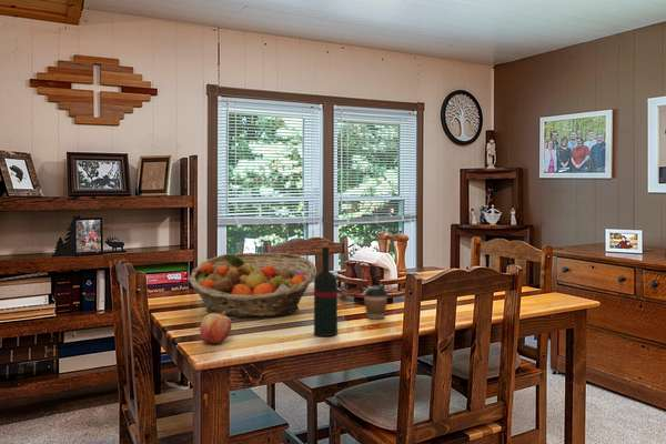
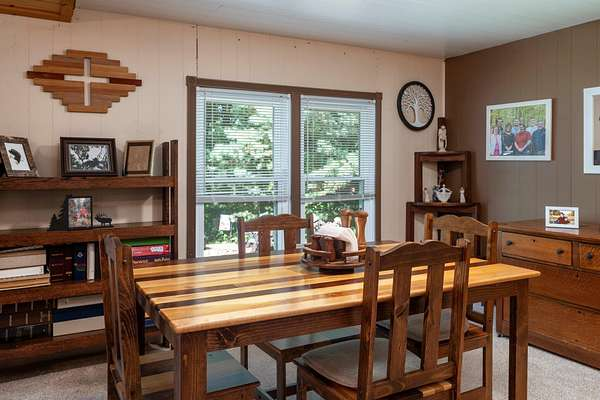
- apple (215, 327)
- coffee cup (375, 301)
- fruit basket (253, 282)
- wine bottle (325, 287)
